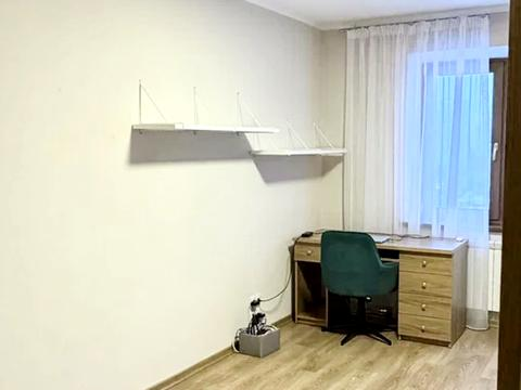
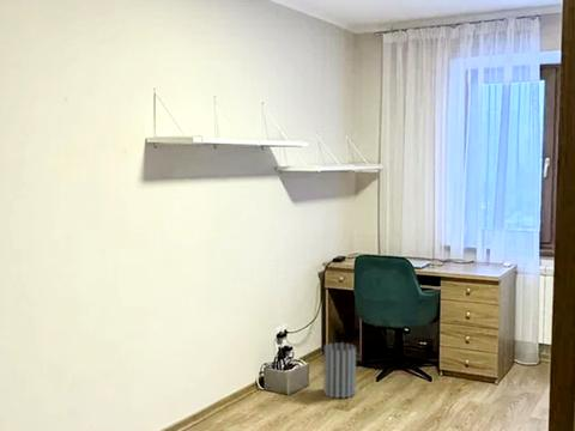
+ wastebasket (339, 369)
